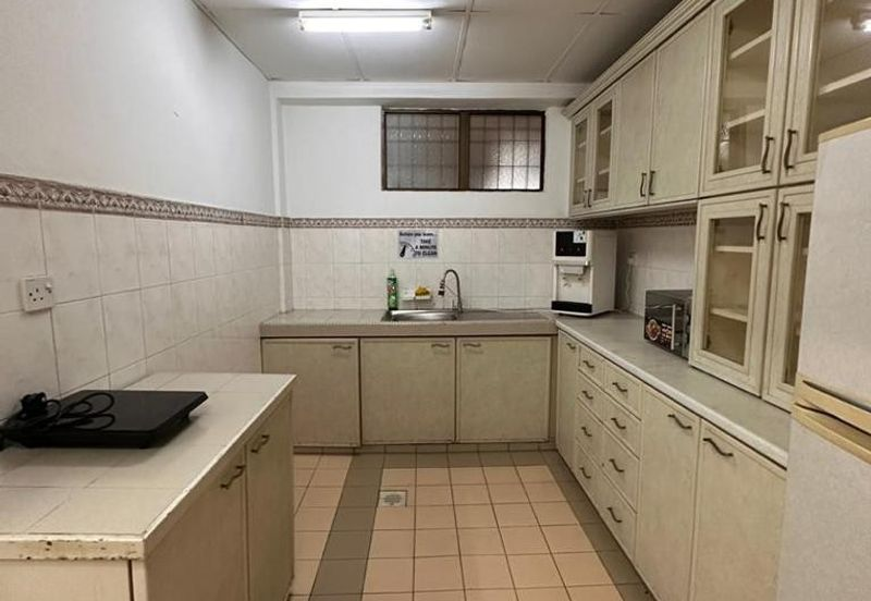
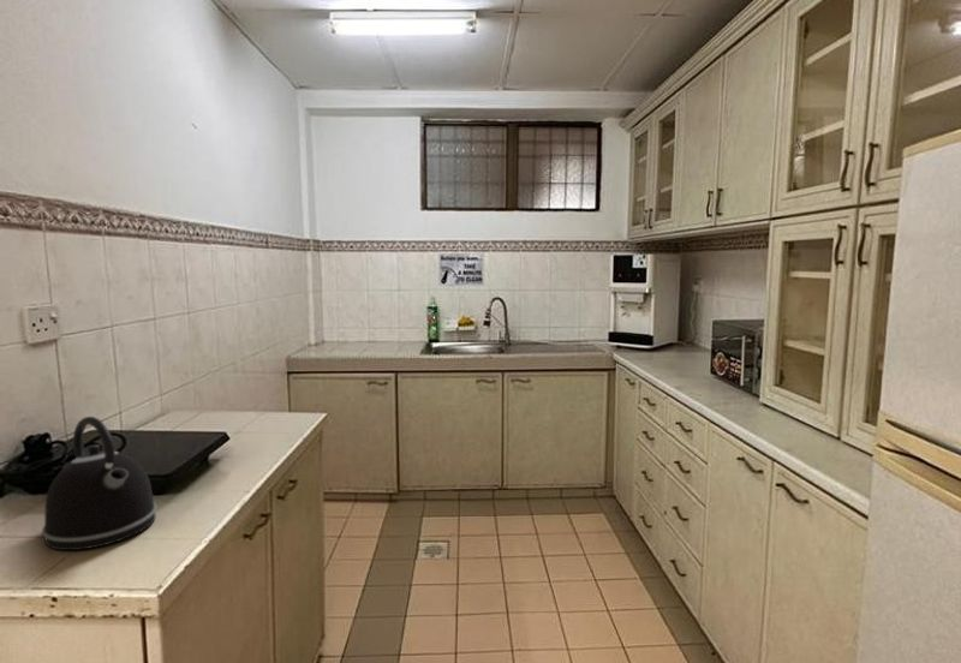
+ kettle (97, 472)
